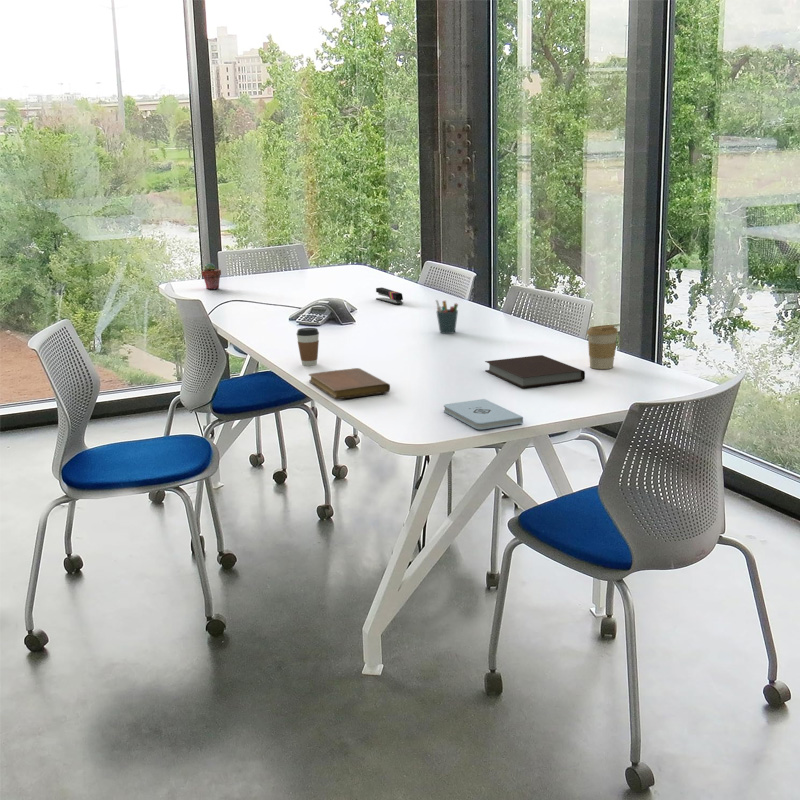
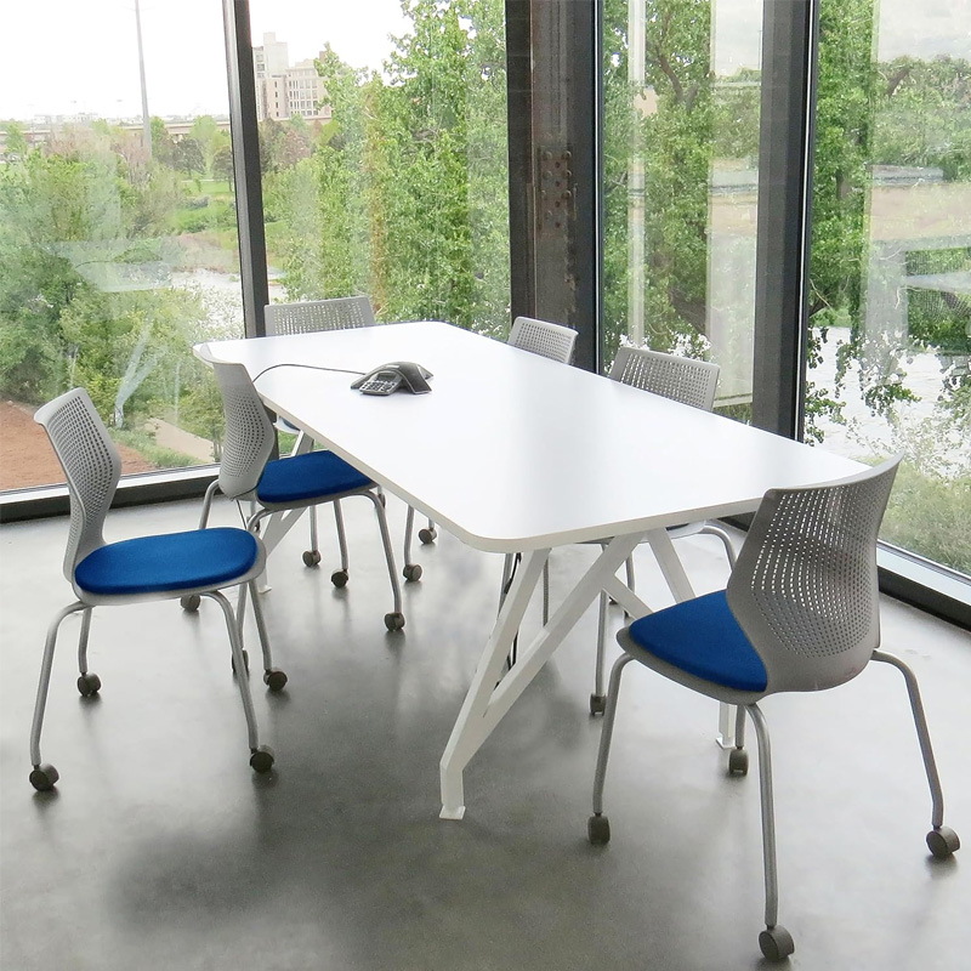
- notepad (481, 413)
- pen holder (447, 315)
- notebook (348, 382)
- potted succulent (211, 275)
- coffee cup (308, 346)
- notebook (533, 370)
- coffee cup (601, 346)
- stapler (389, 295)
